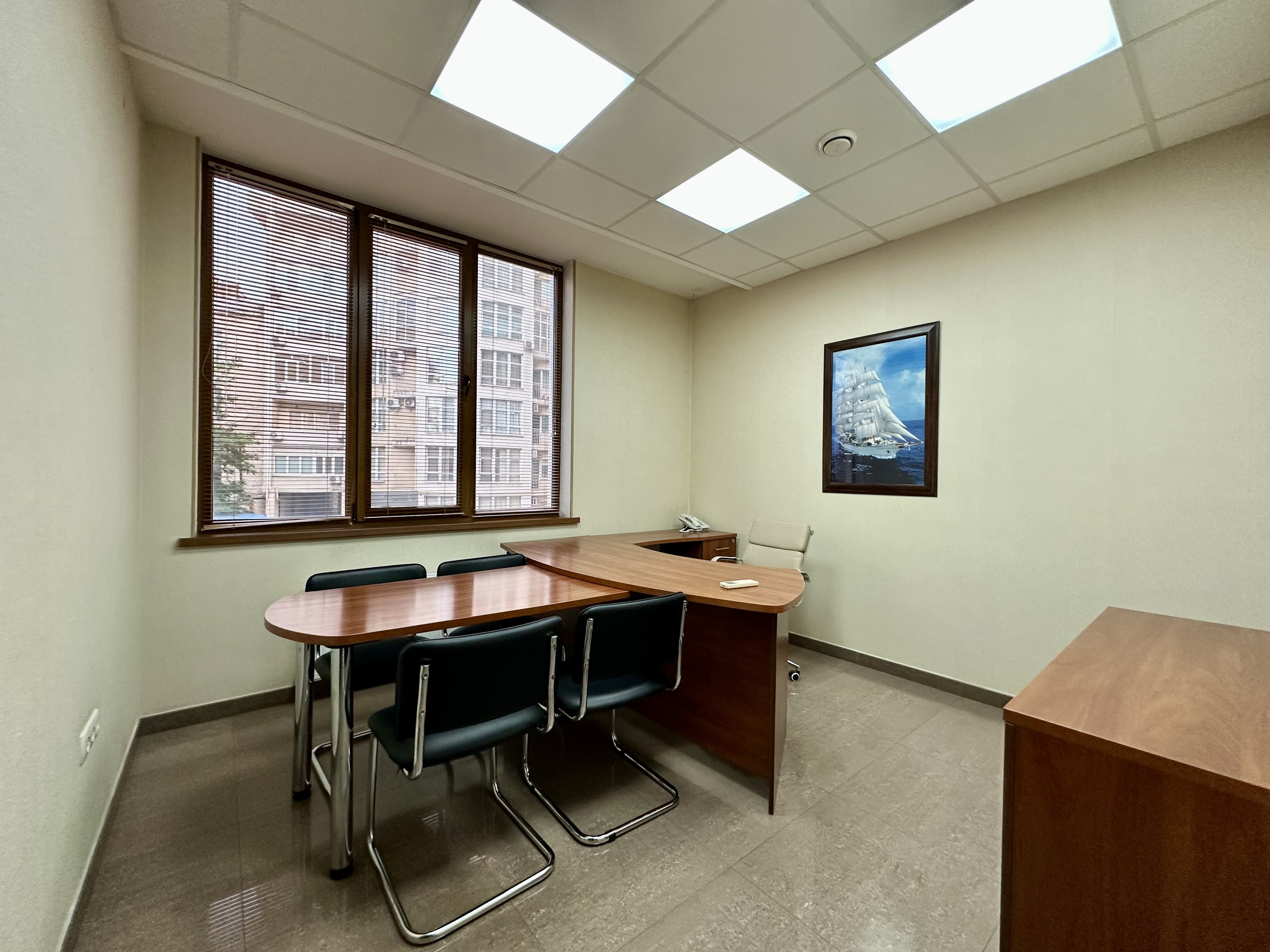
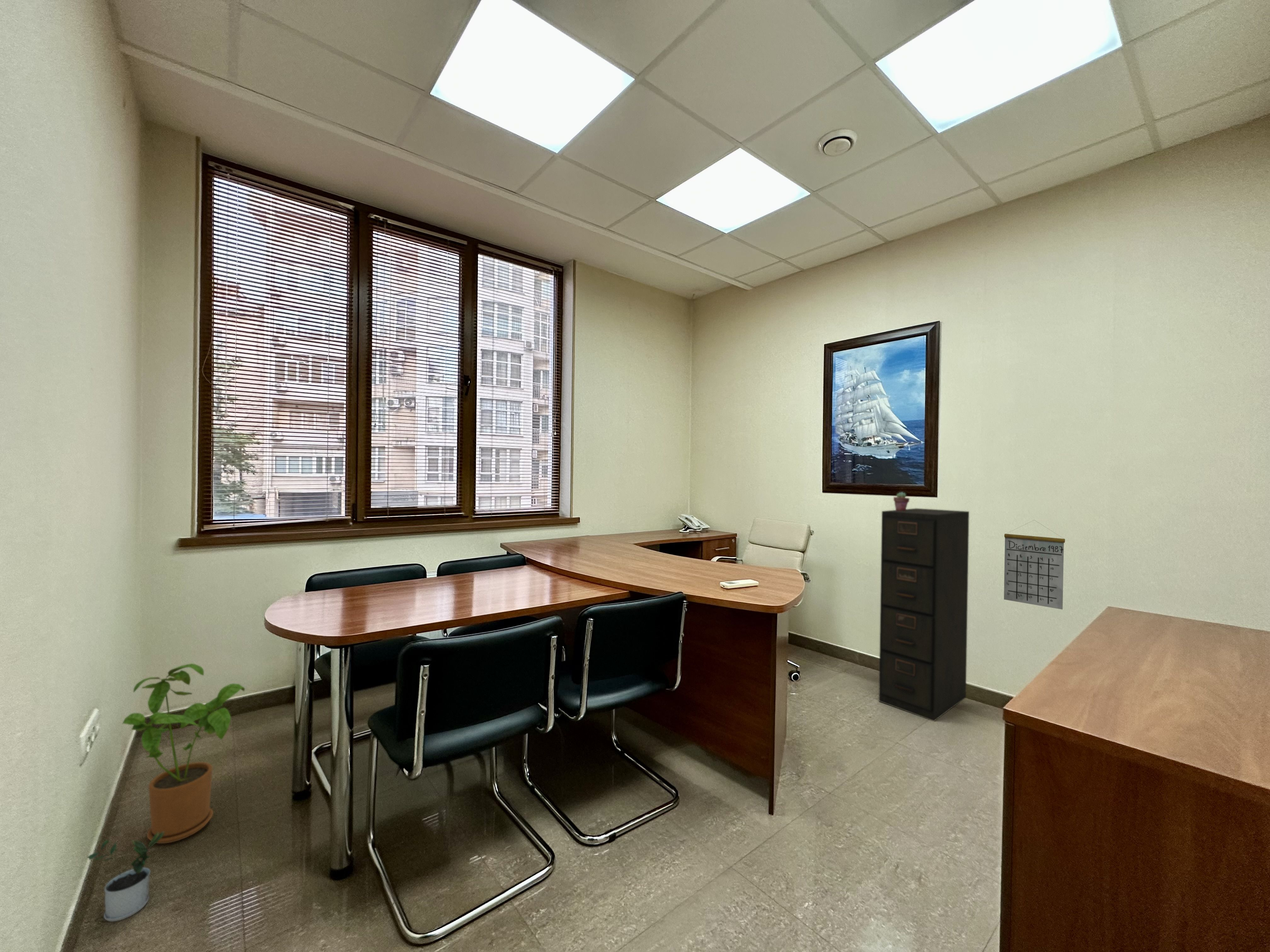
+ filing cabinet (923, 606)
+ calendar (1033, 562)
+ potted succulent (901, 501)
+ house plant (189, 746)
+ potted plant (127, 874)
